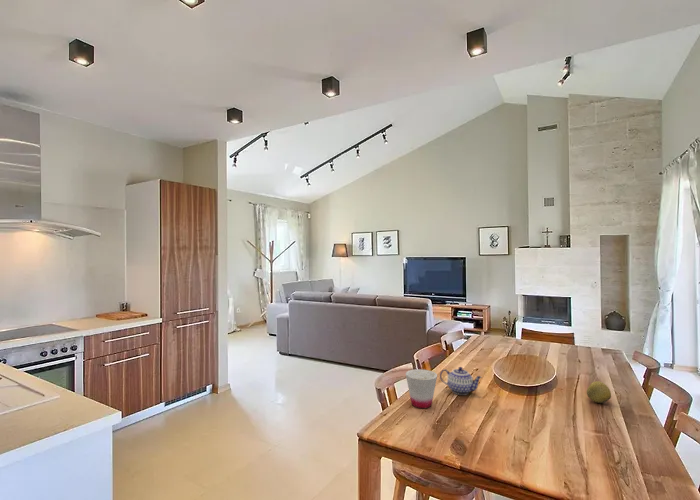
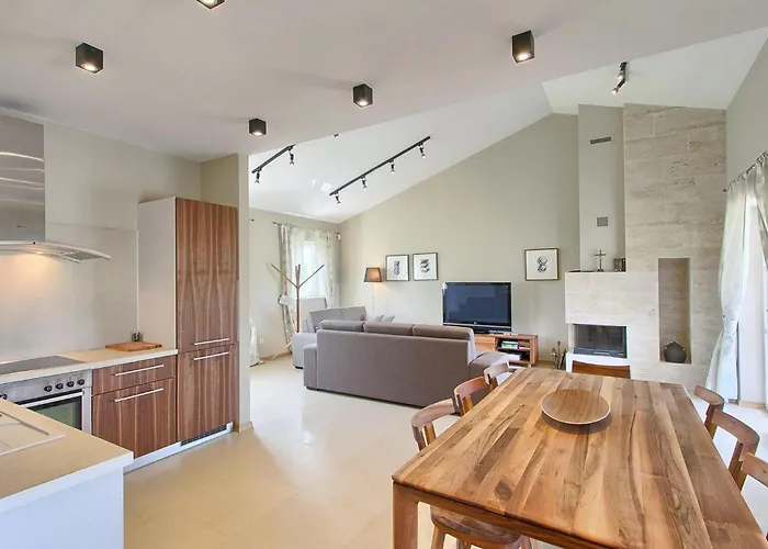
- cup (421, 389)
- teapot (460, 379)
- fruit (598, 392)
